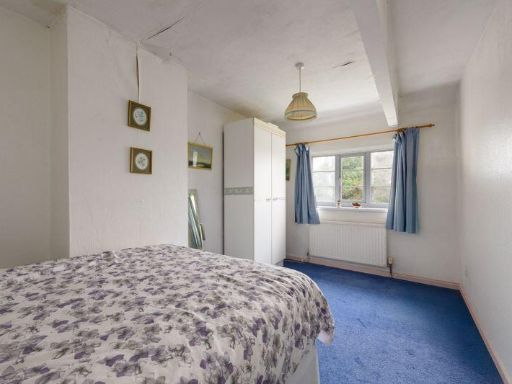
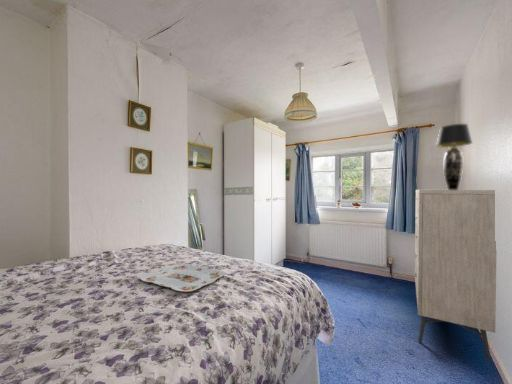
+ serving tray (183, 276)
+ dresser (445, 256)
+ table lamp (453, 158)
